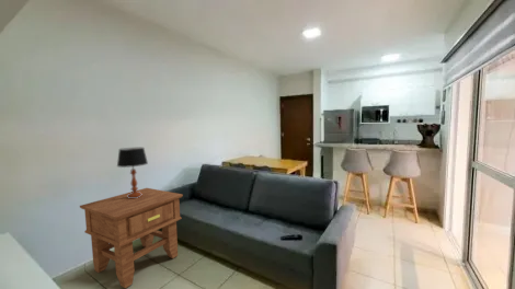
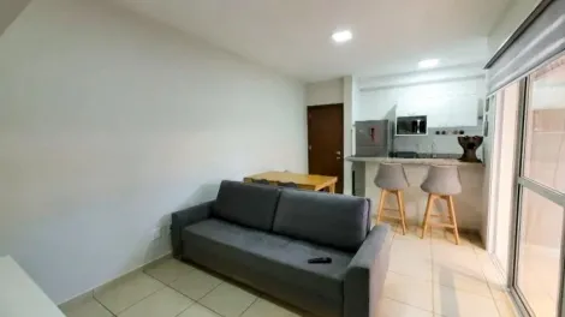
- table lamp (133, 172)
- side table (136, 231)
